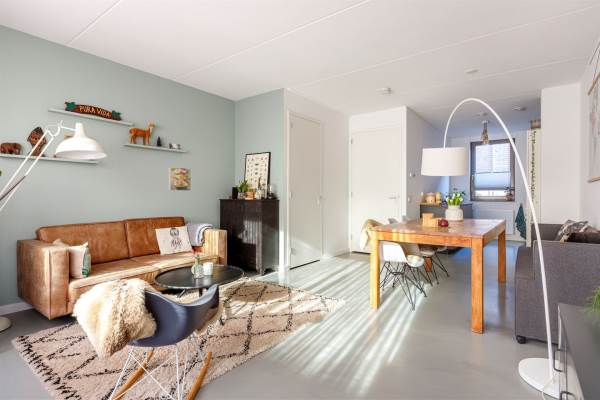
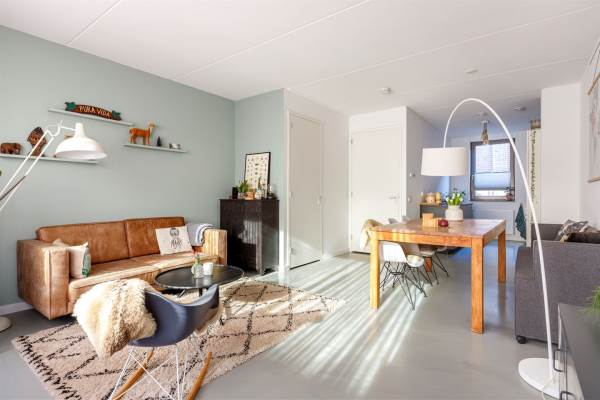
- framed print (180, 179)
